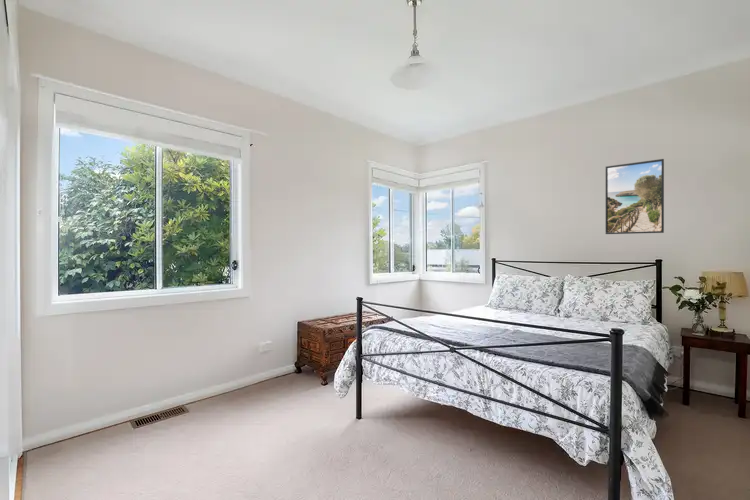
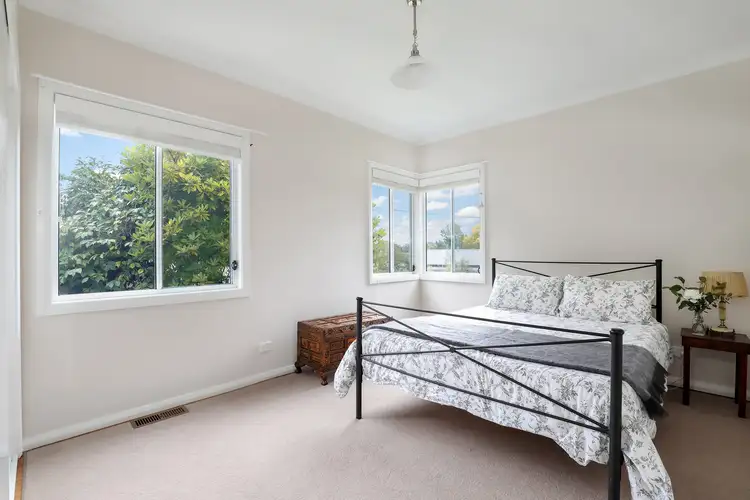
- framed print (633, 198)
